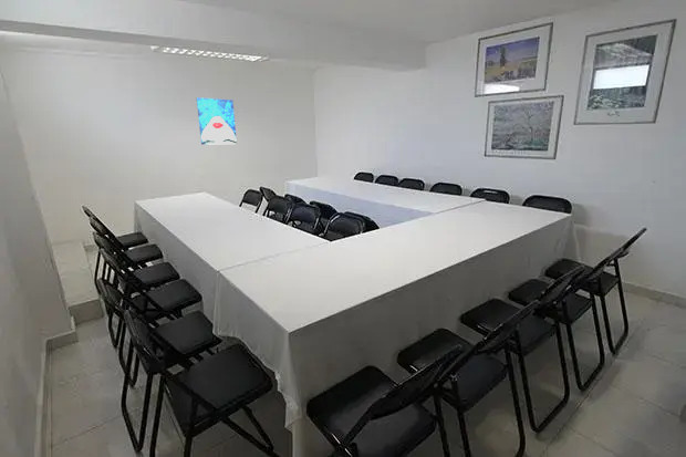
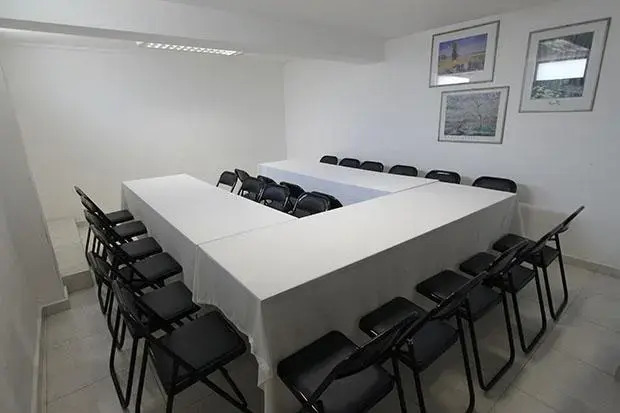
- wall art (217, 122)
